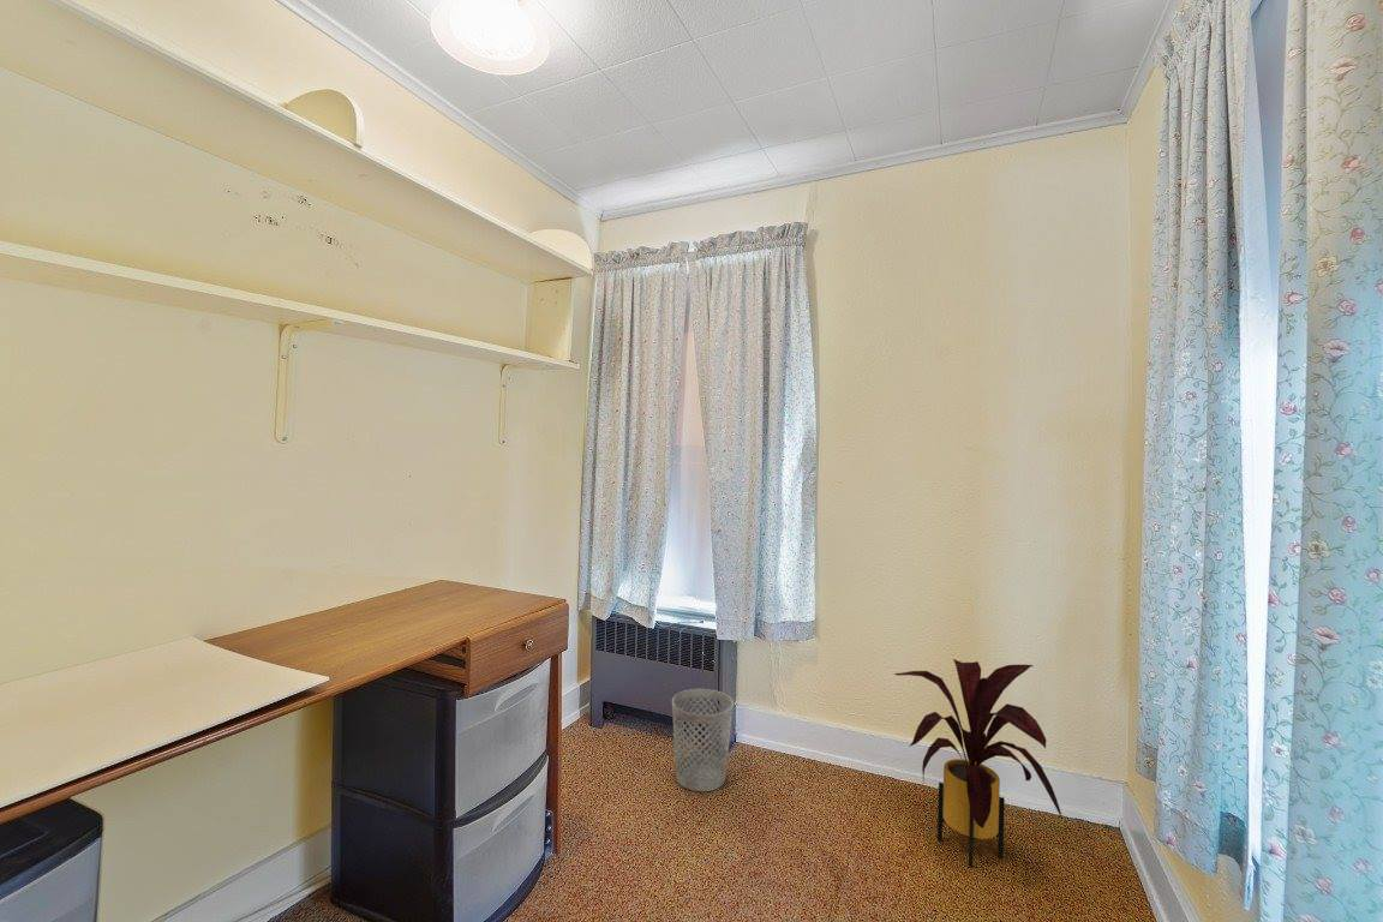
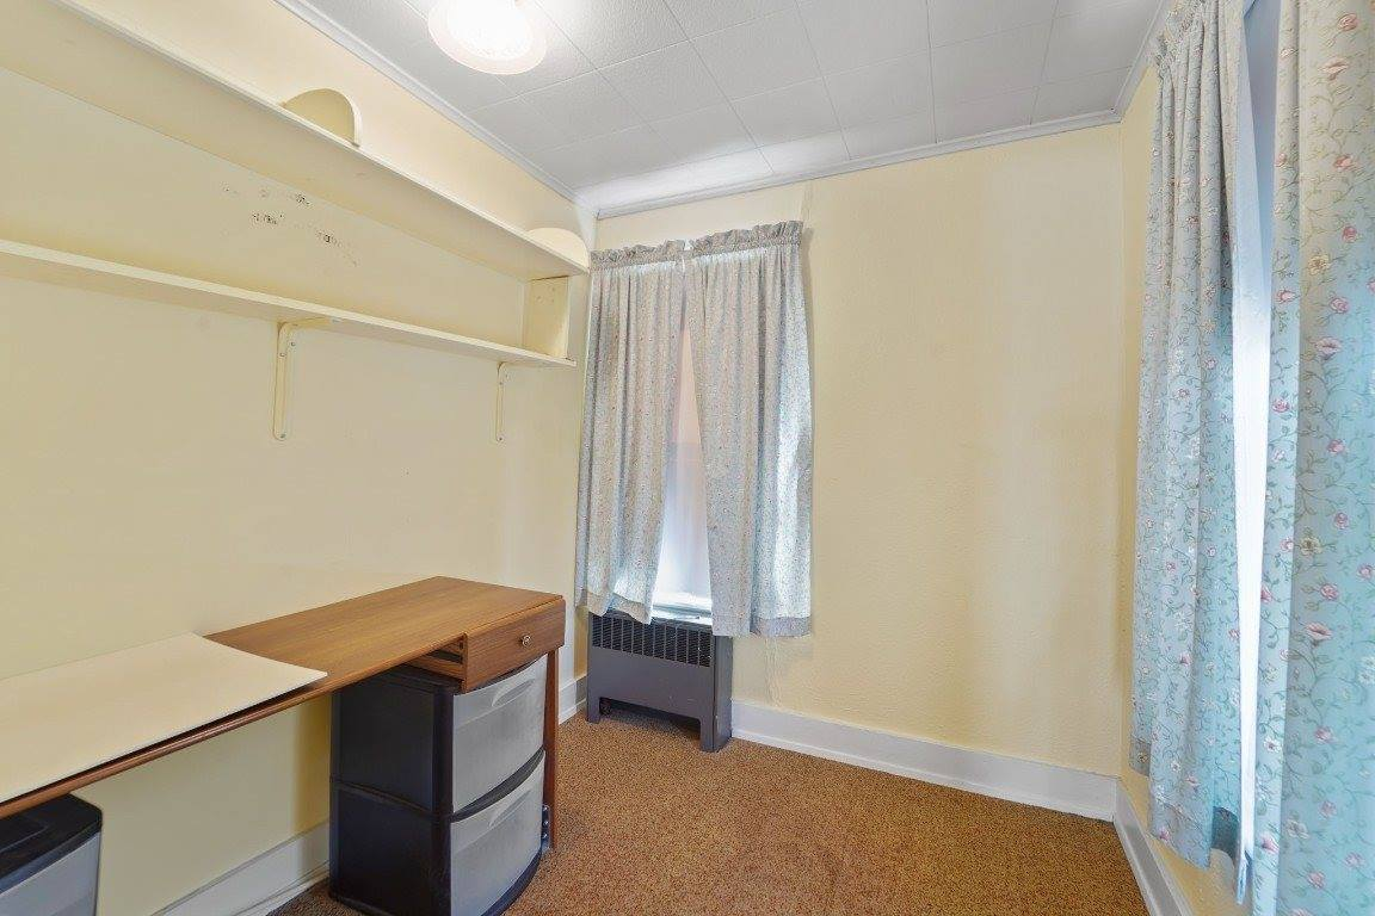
- wastebasket (701, 738)
- house plant (968, 753)
